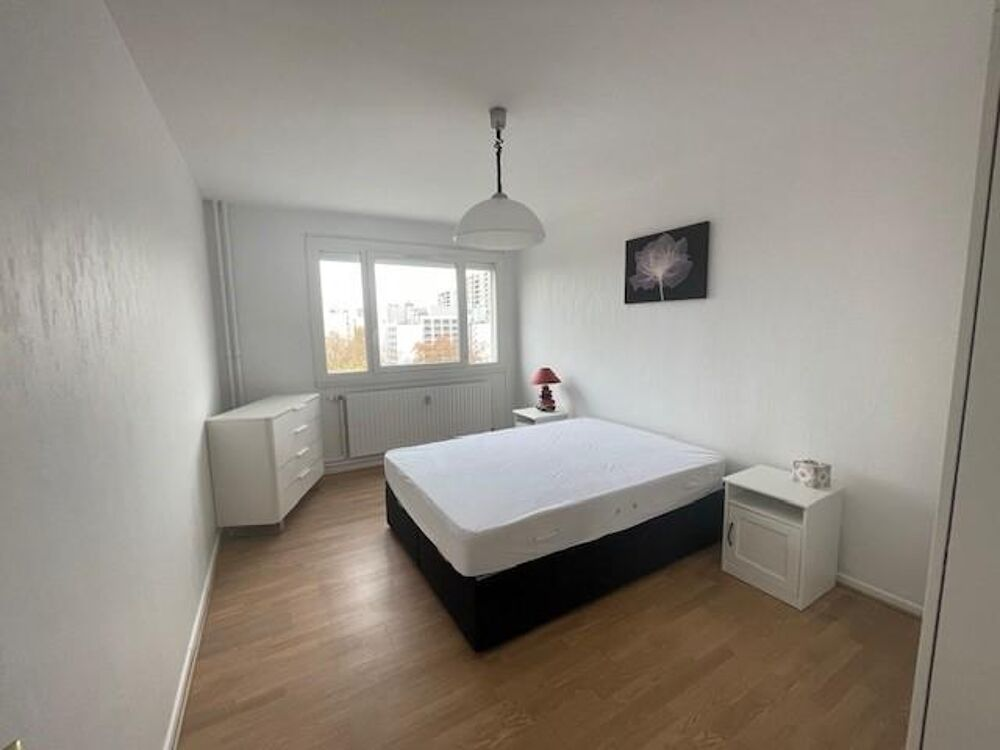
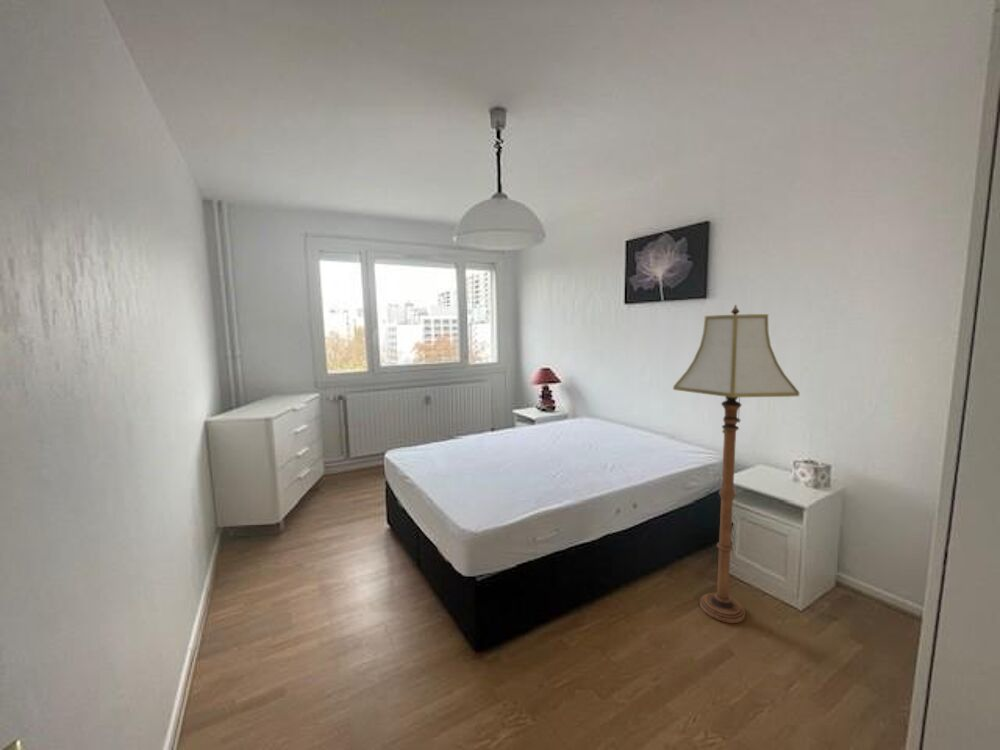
+ floor lamp (728, 462)
